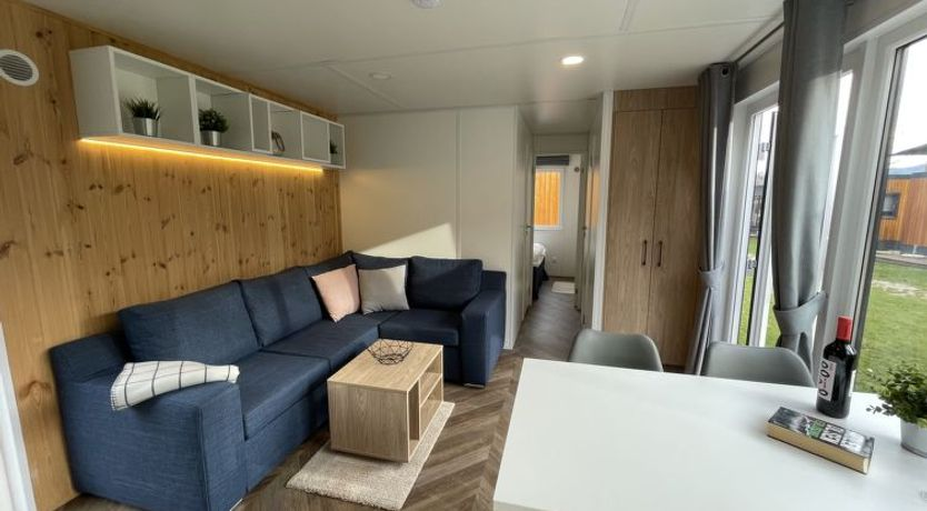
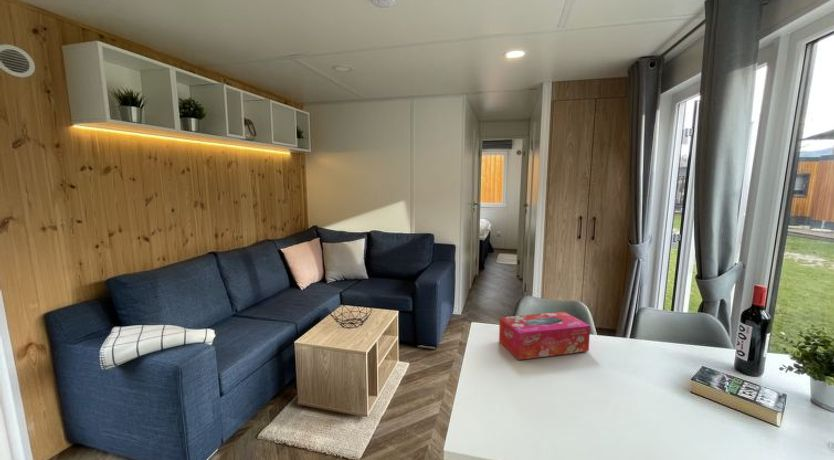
+ tissue box (543, 333)
